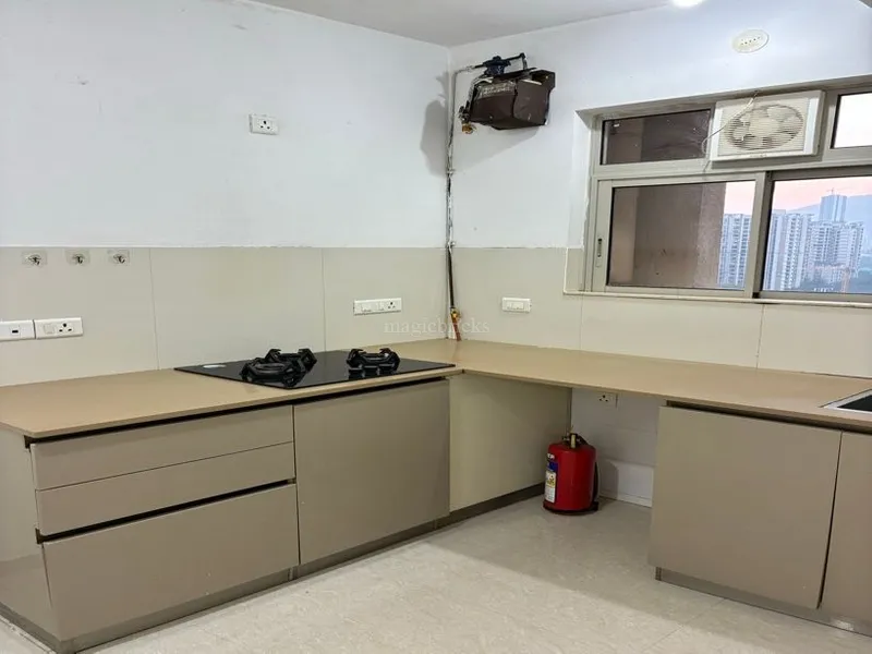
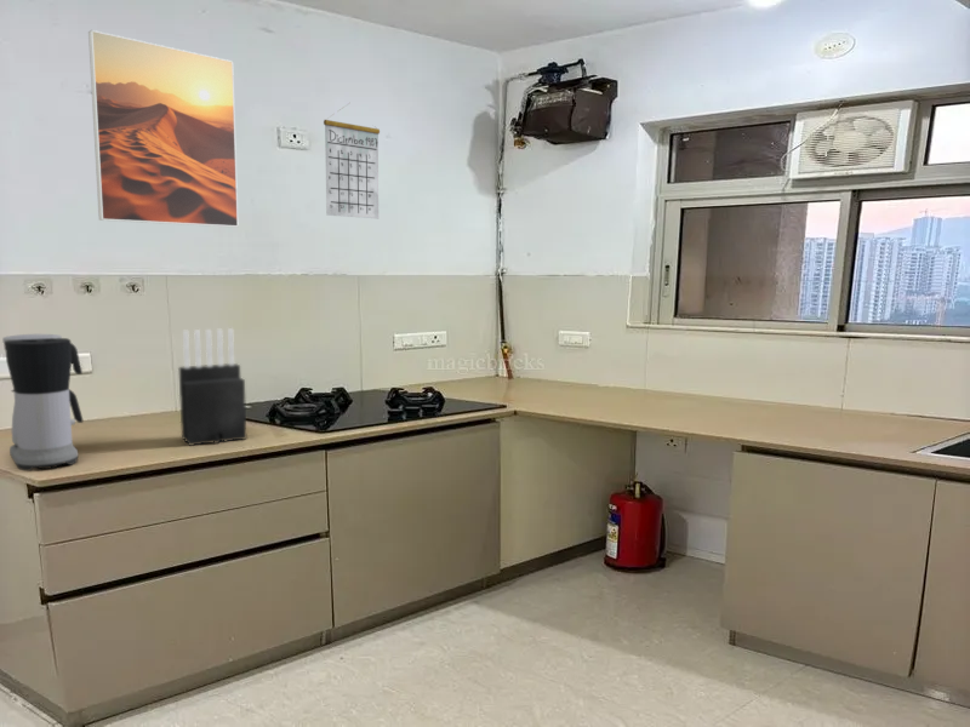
+ calendar (352, 160)
+ coffee maker (48, 397)
+ knife block (212, 385)
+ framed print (169, 137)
